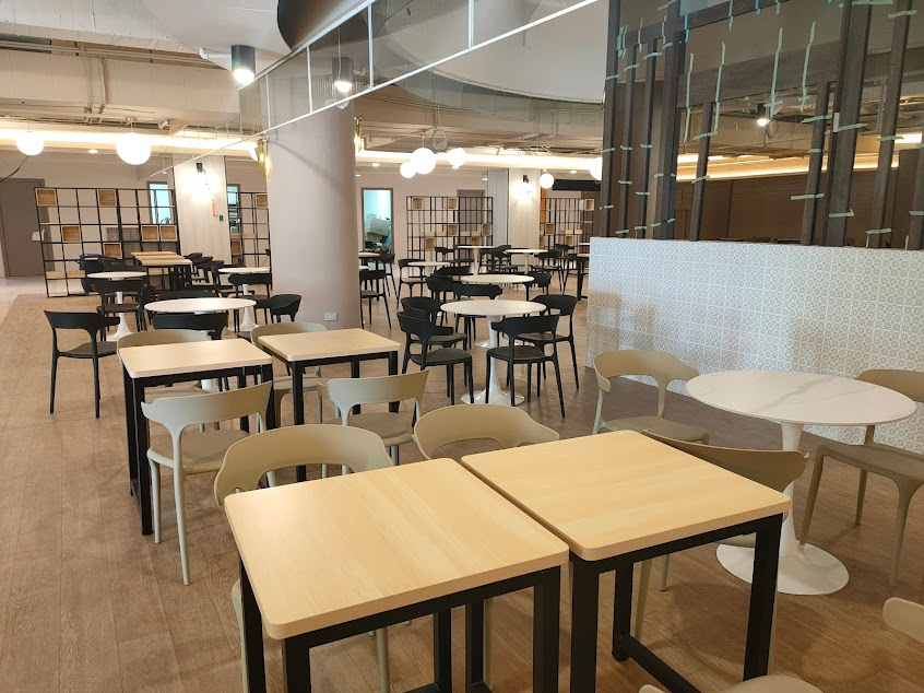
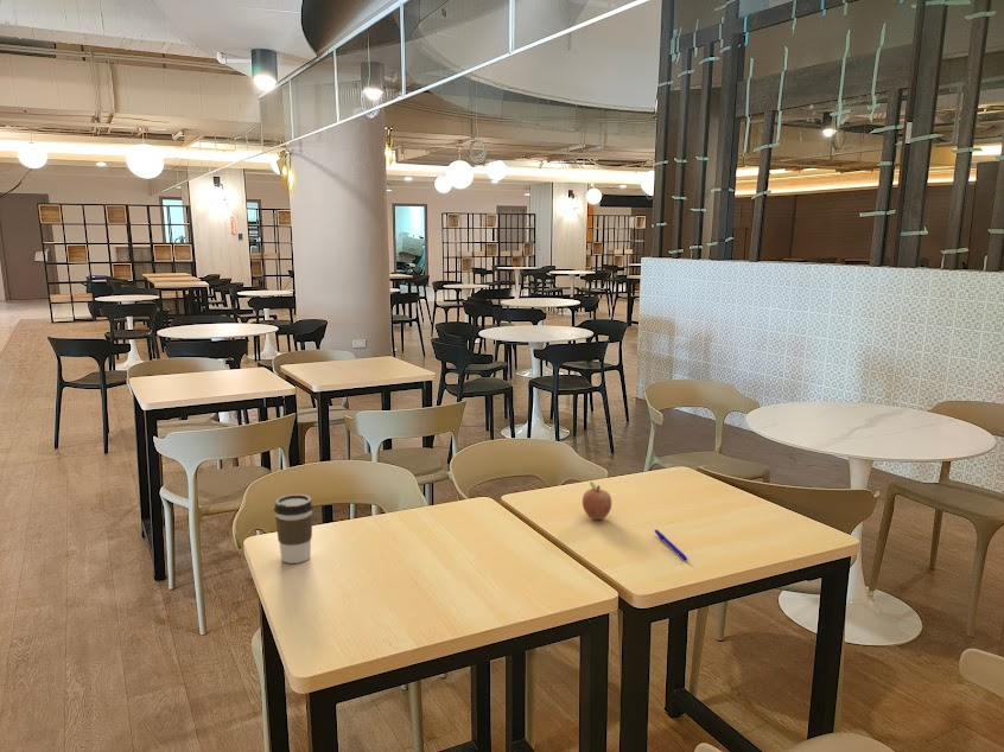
+ fruit (596, 501)
+ pen (671, 544)
+ coffee cup (294, 529)
